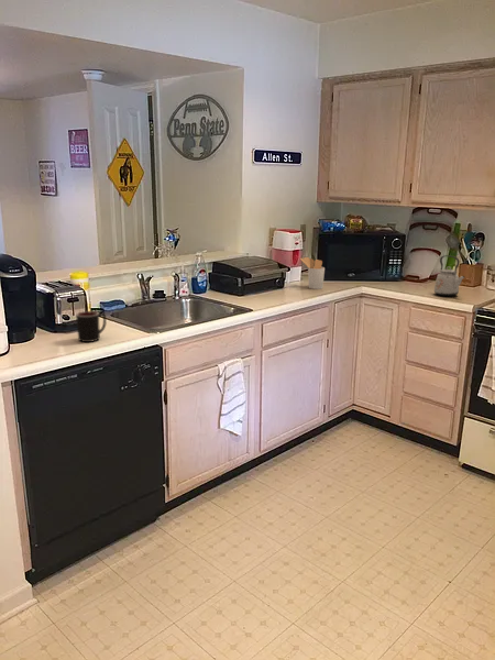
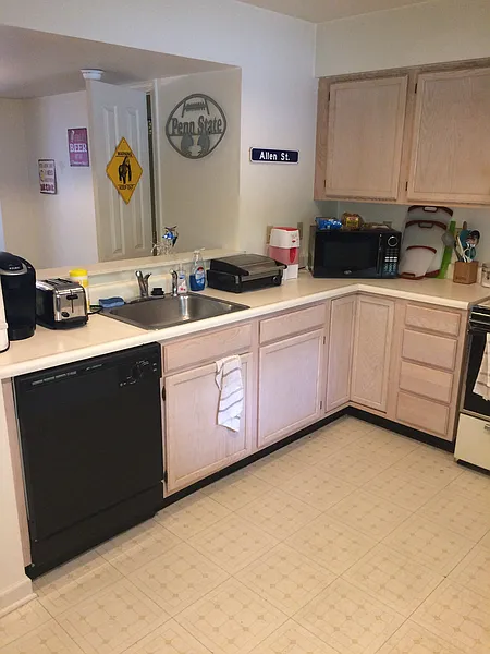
- kettle (451, 276)
- mug (91, 326)
- utensil holder (312, 272)
